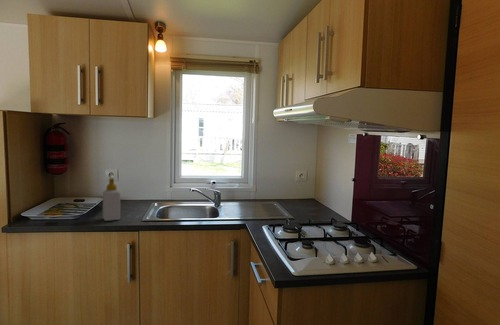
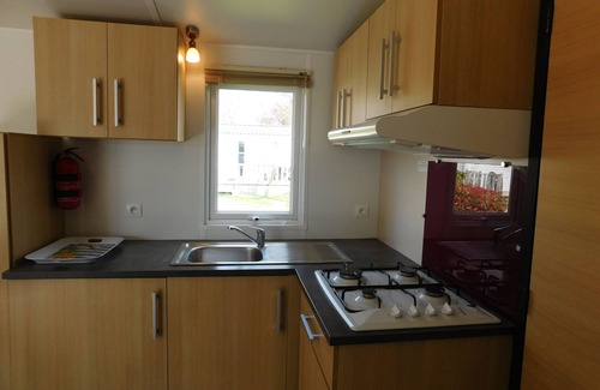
- soap bottle (111, 198)
